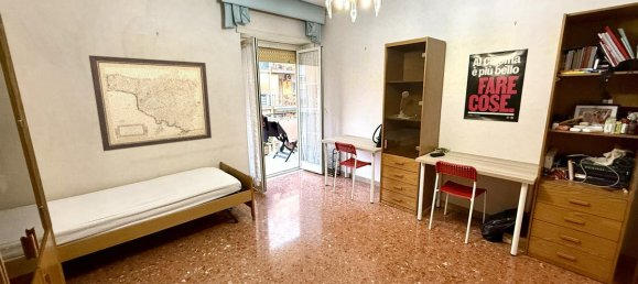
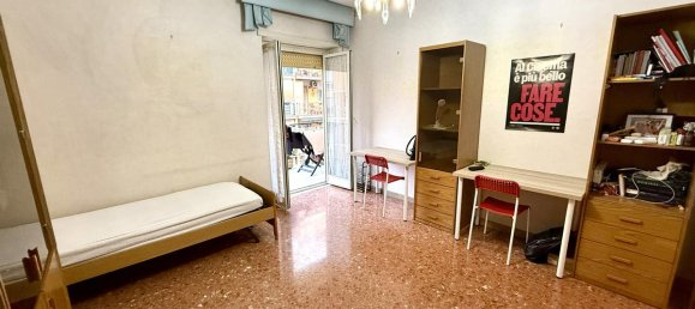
- wall art (159, 102)
